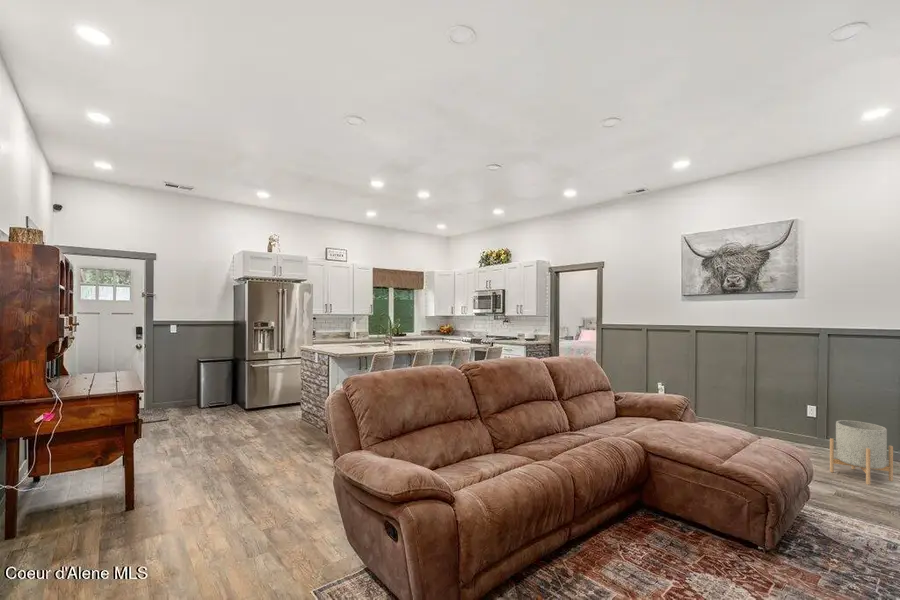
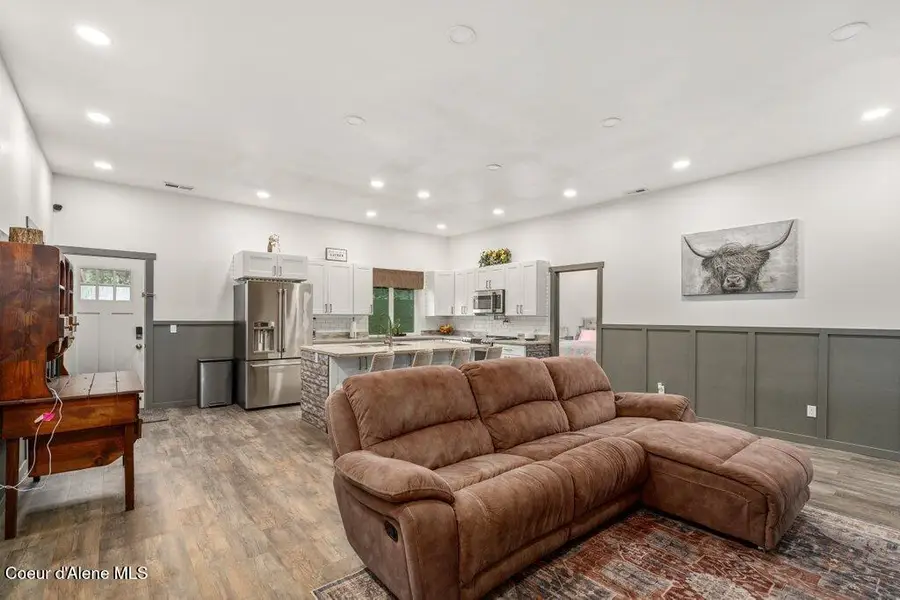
- planter (860, 450)
